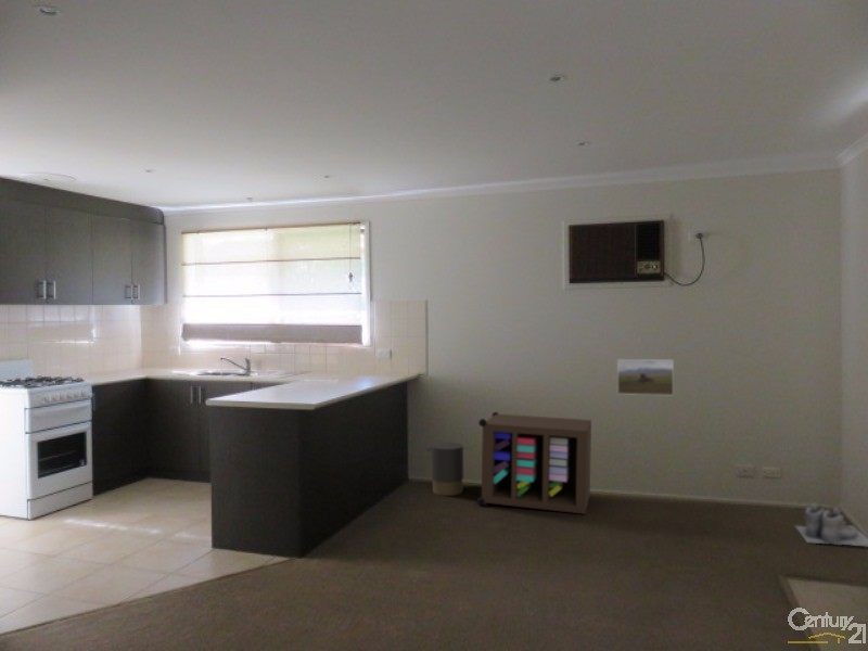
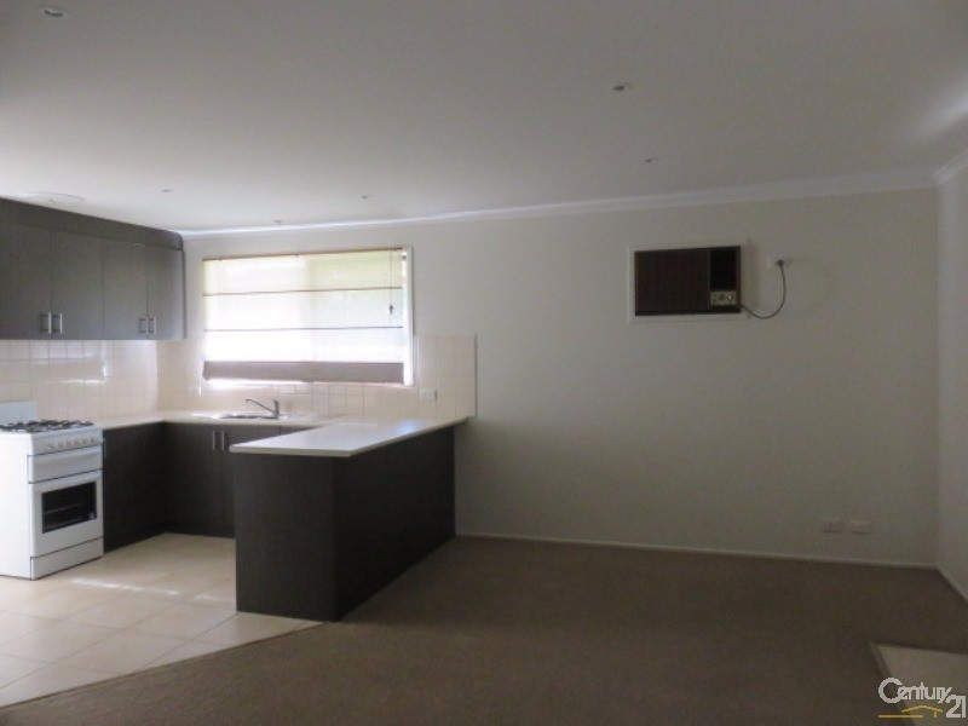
- trash can (444, 467)
- boots (832, 521)
- storage cabinet (535, 457)
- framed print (644, 376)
